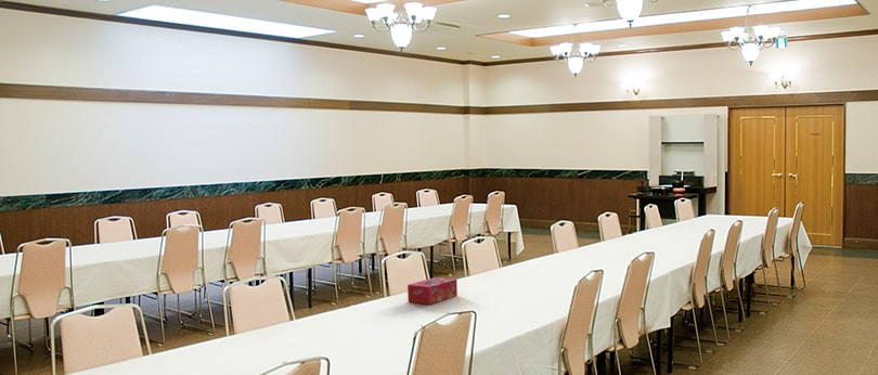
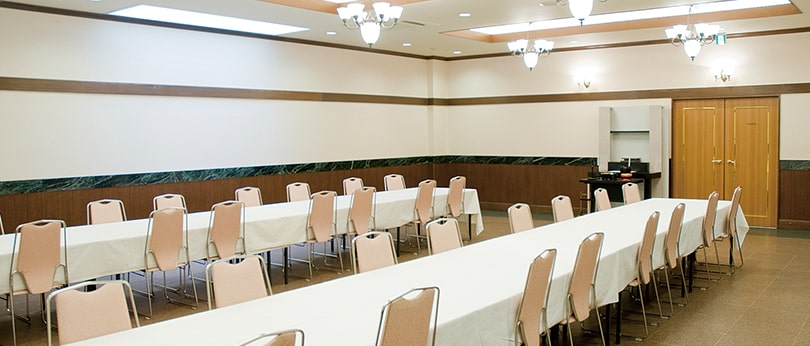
- tissue box (432, 289)
